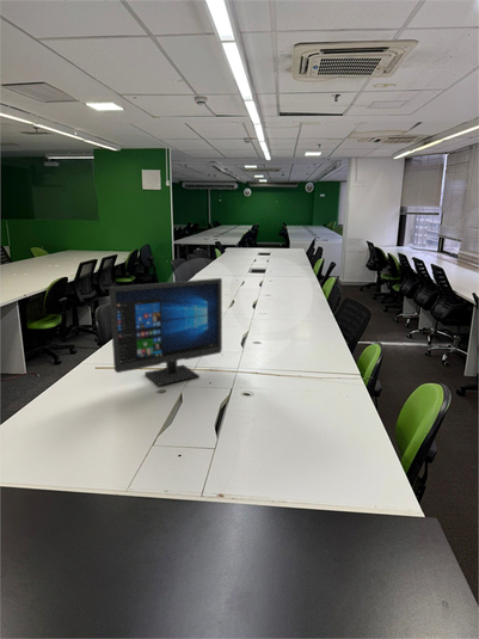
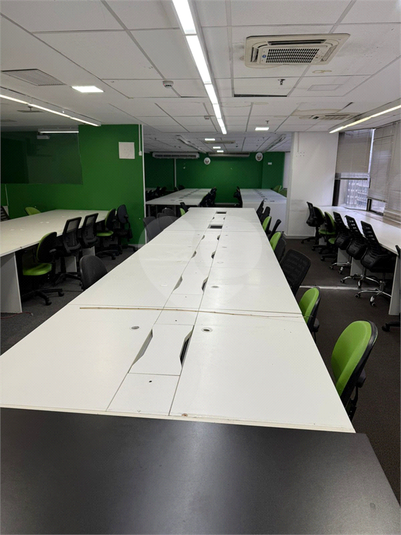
- computer monitor (171, 330)
